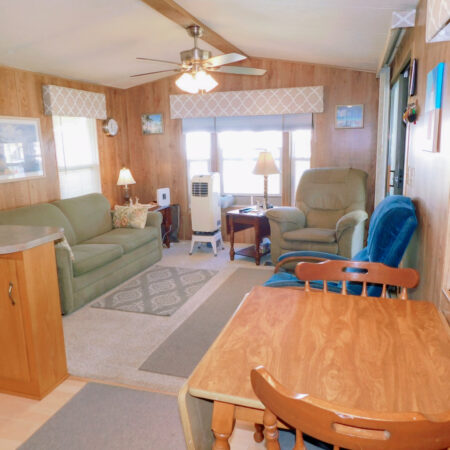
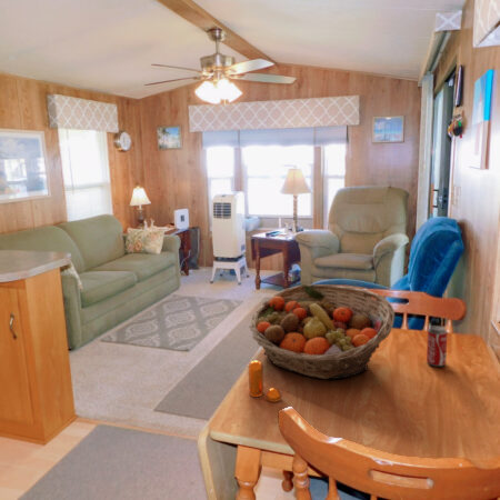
+ fruit basket (319, 328)
+ pepper shaker (262, 379)
+ beverage can (437, 346)
